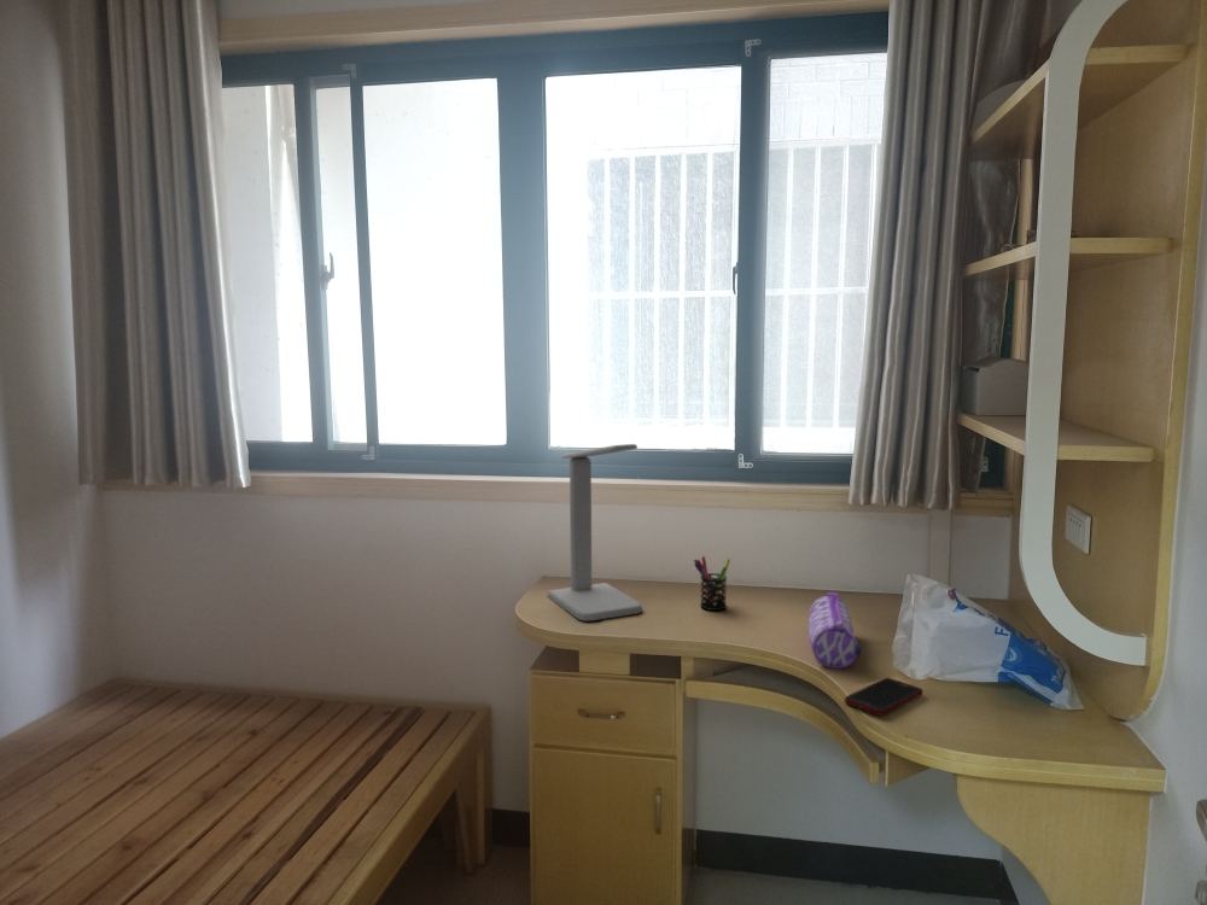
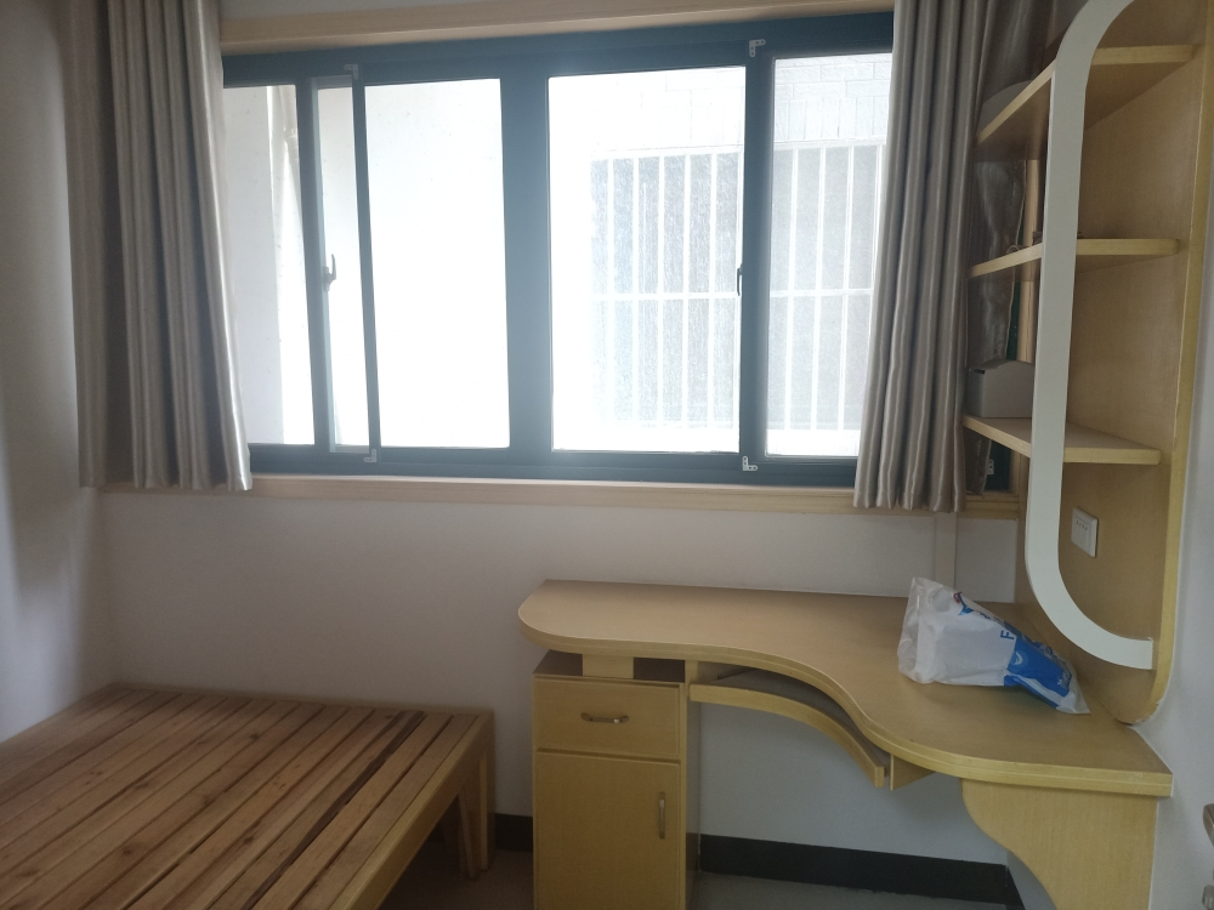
- cell phone (884, 695)
- pen holder (713, 582)
- pencil case (832, 629)
- desk lamp (590, 522)
